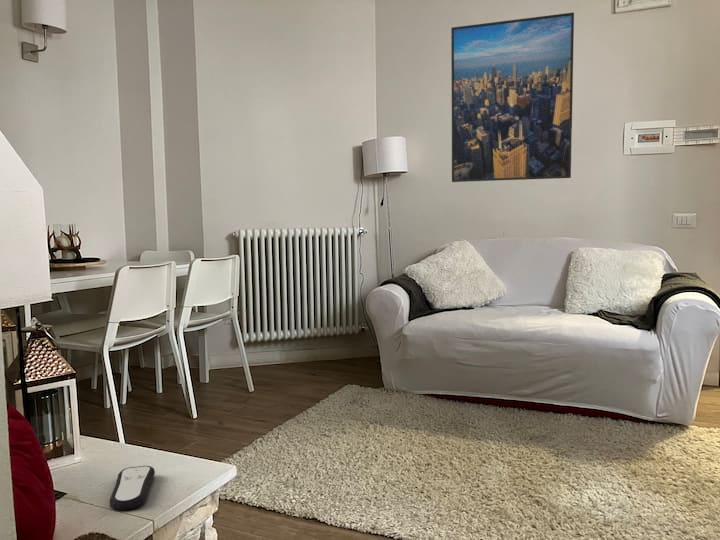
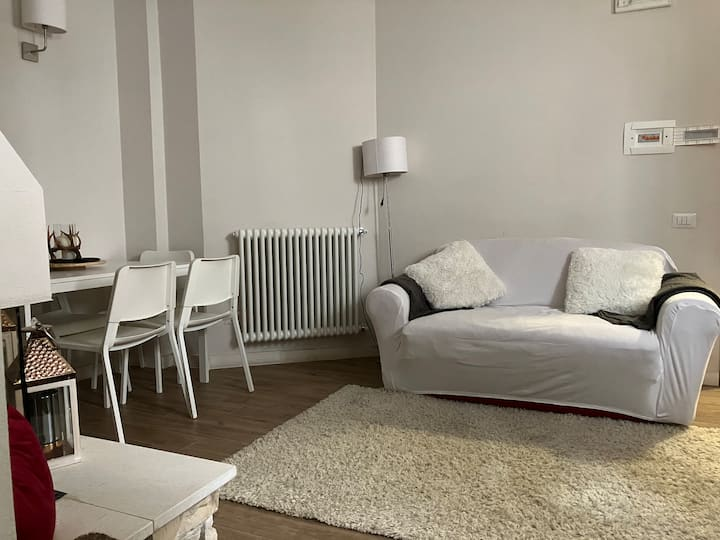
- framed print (510, 101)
- remote control (132, 486)
